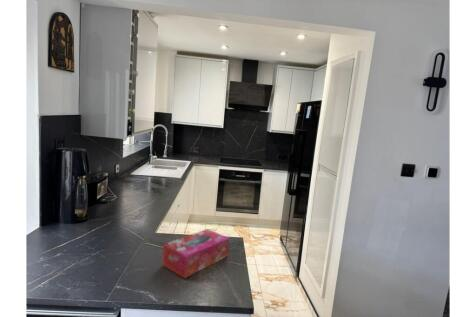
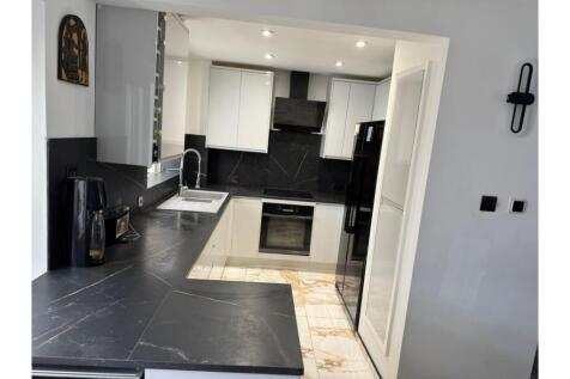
- tissue box (197, 250)
